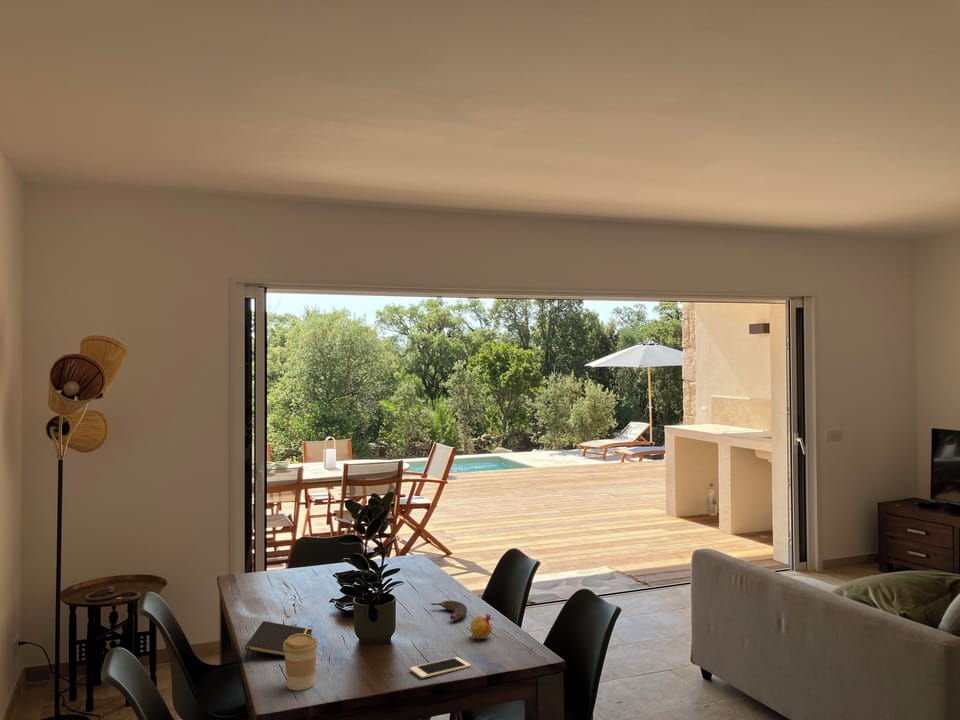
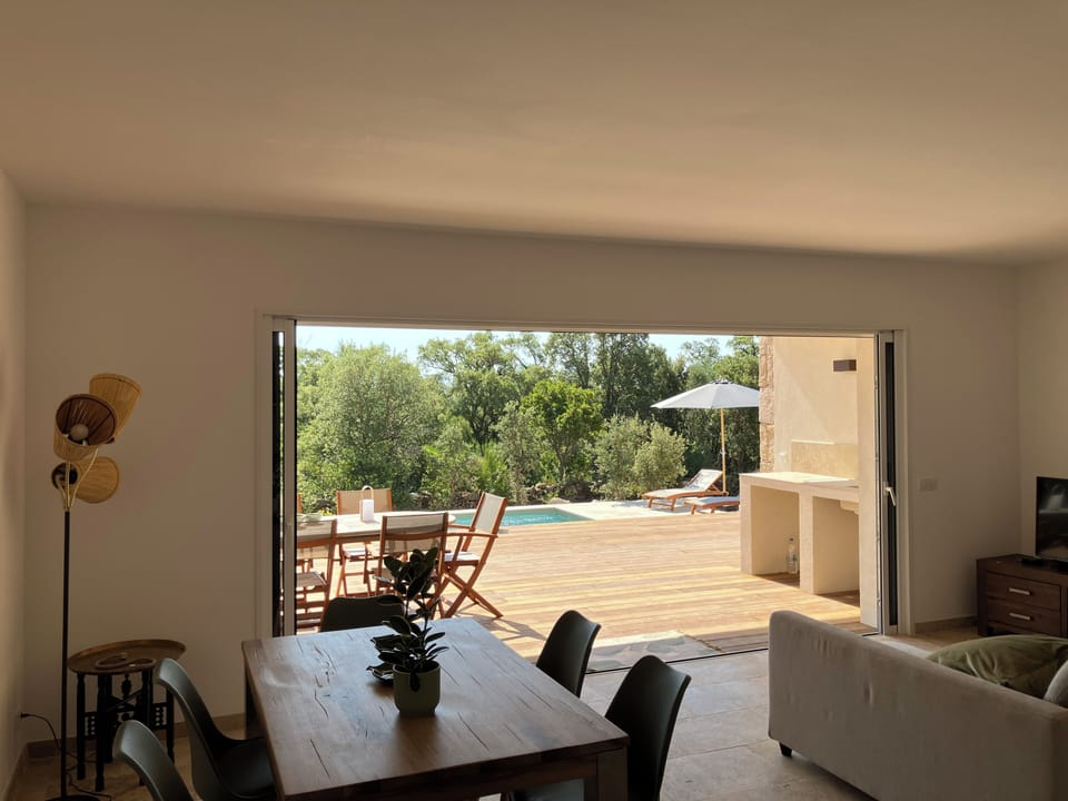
- notepad (280, 639)
- fruit (481, 625)
- cell phone (440, 667)
- banana (452, 609)
- coffee cup (300, 661)
